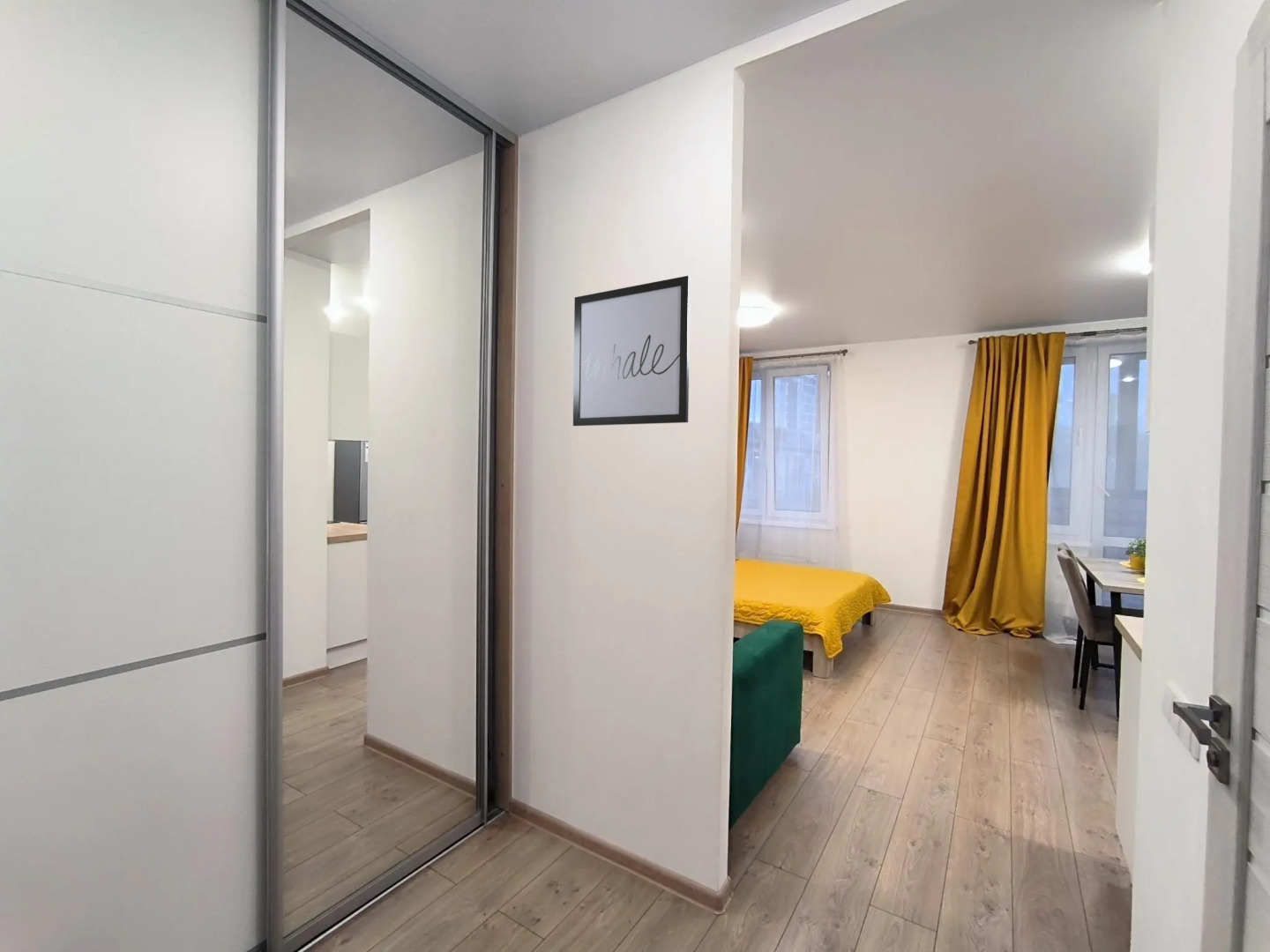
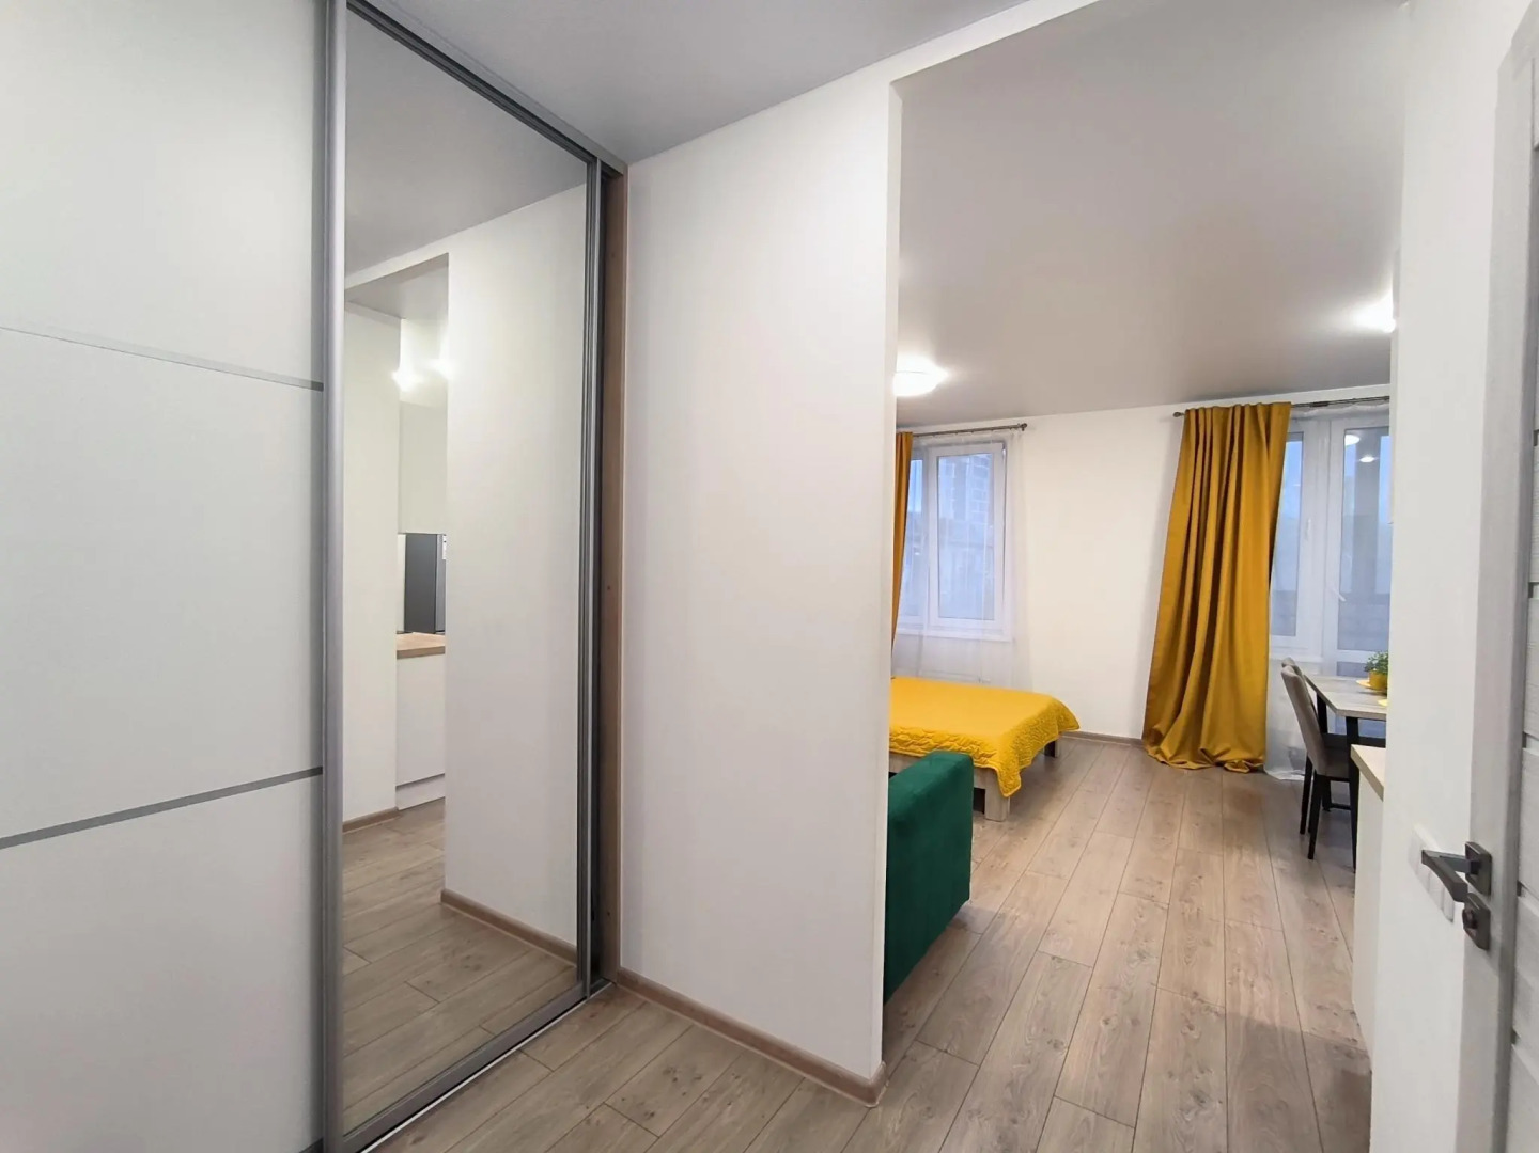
- wall art (628, 356)
